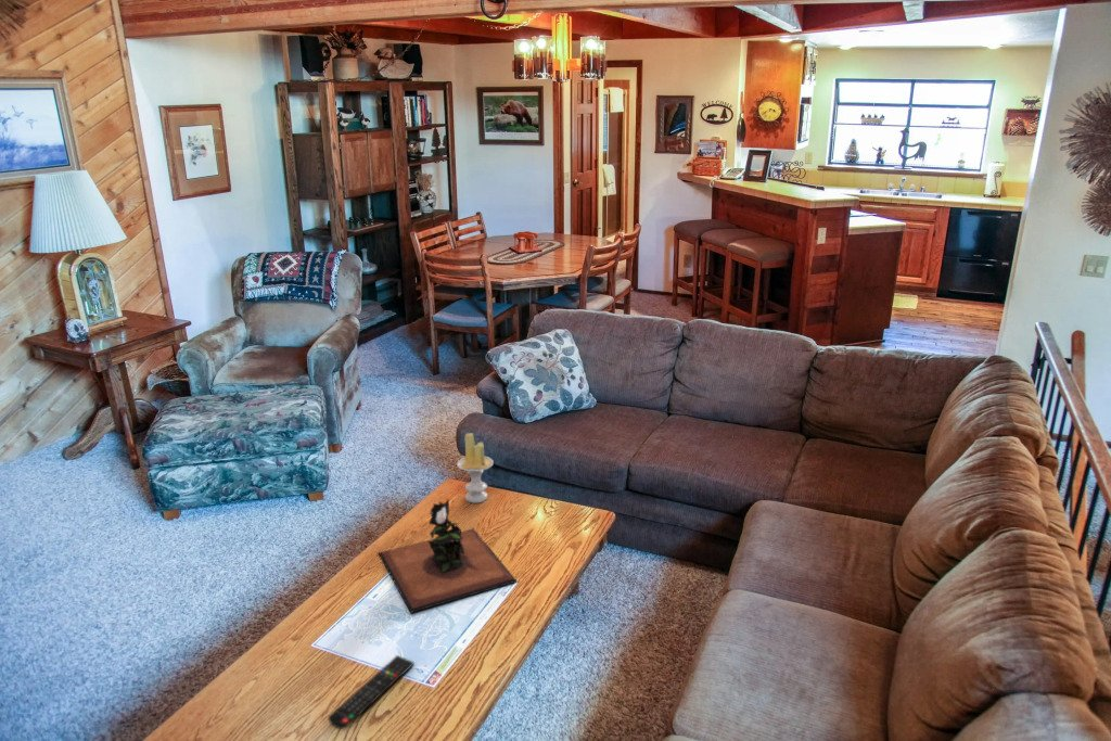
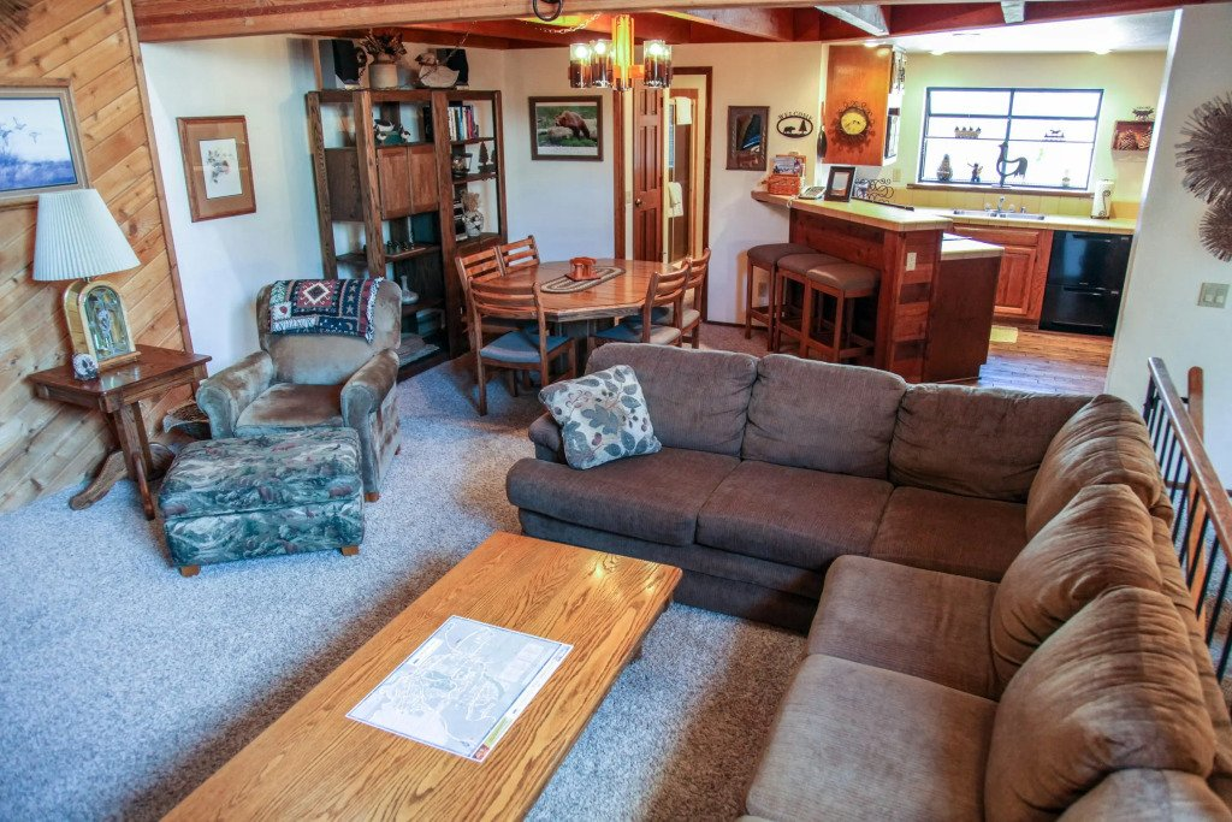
- remote control (372, 691)
- plant (443, 527)
- candle (475, 464)
